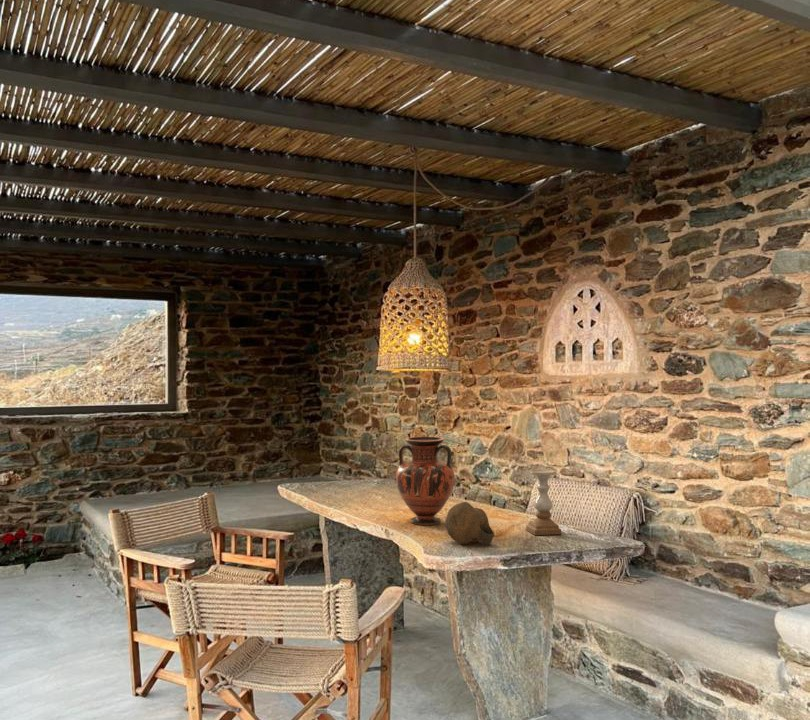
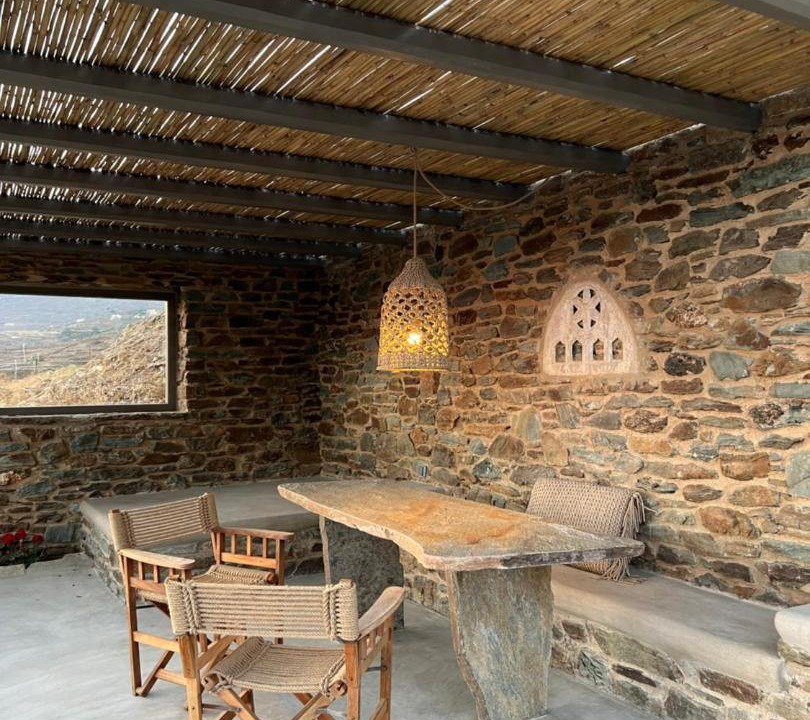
- vase (425, 480)
- candle holder (543, 501)
- pottery (469, 522)
